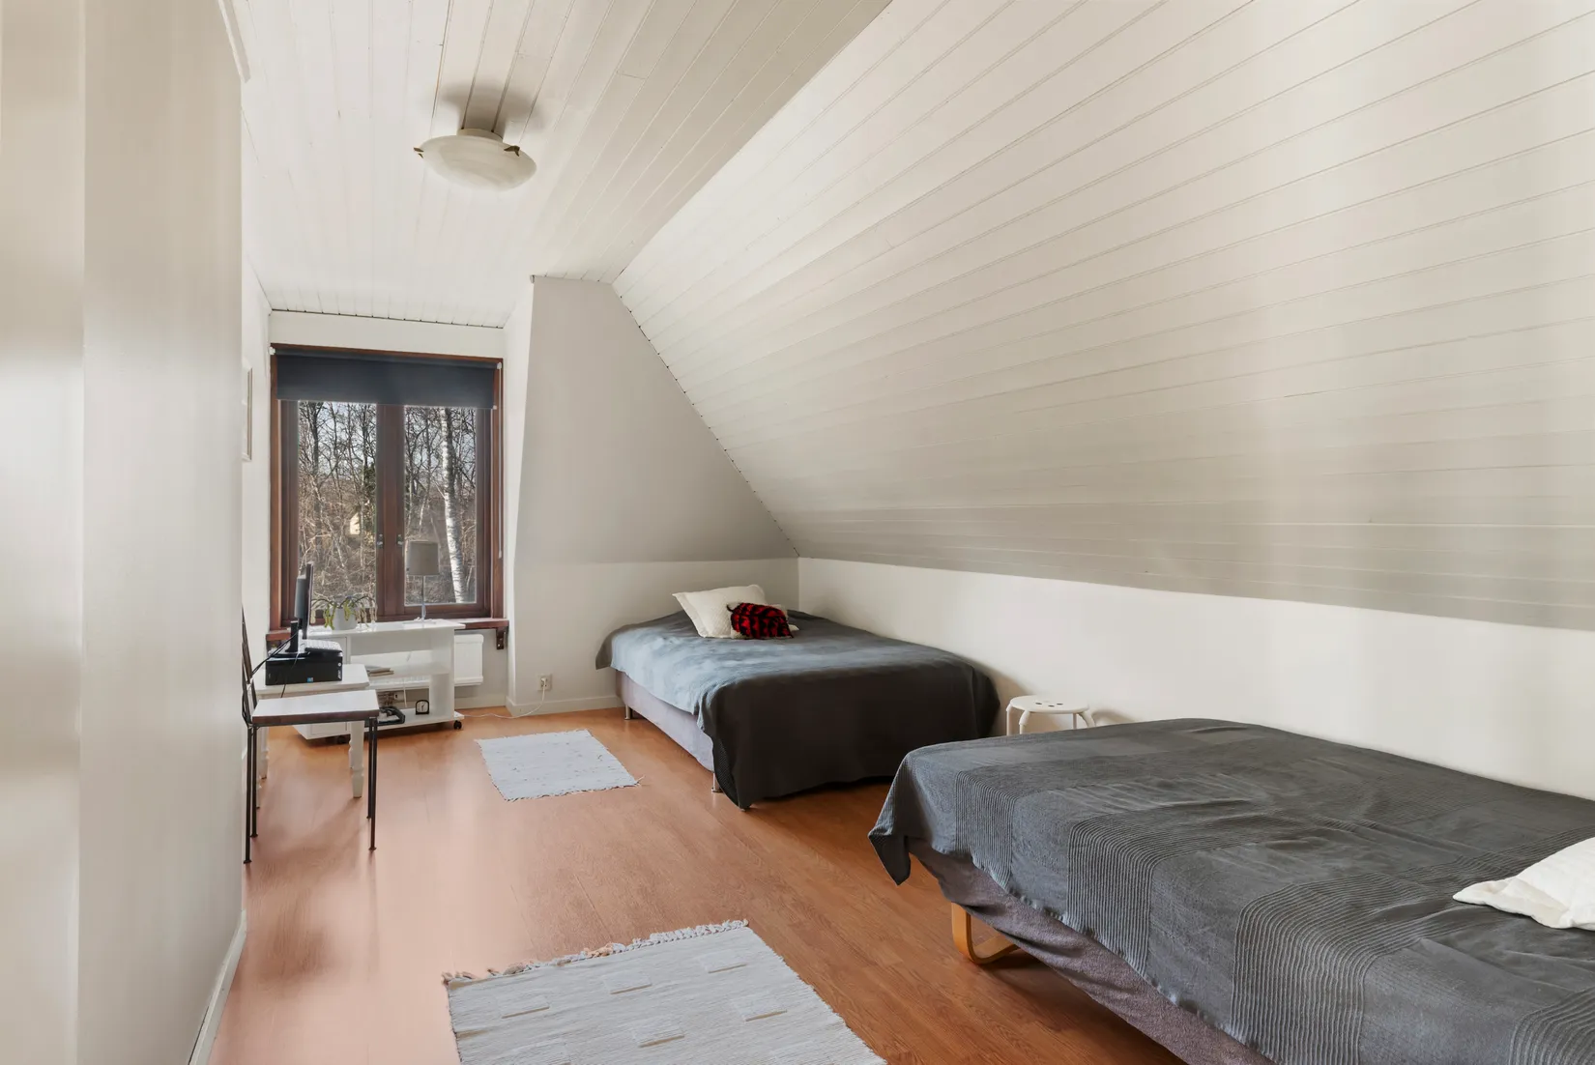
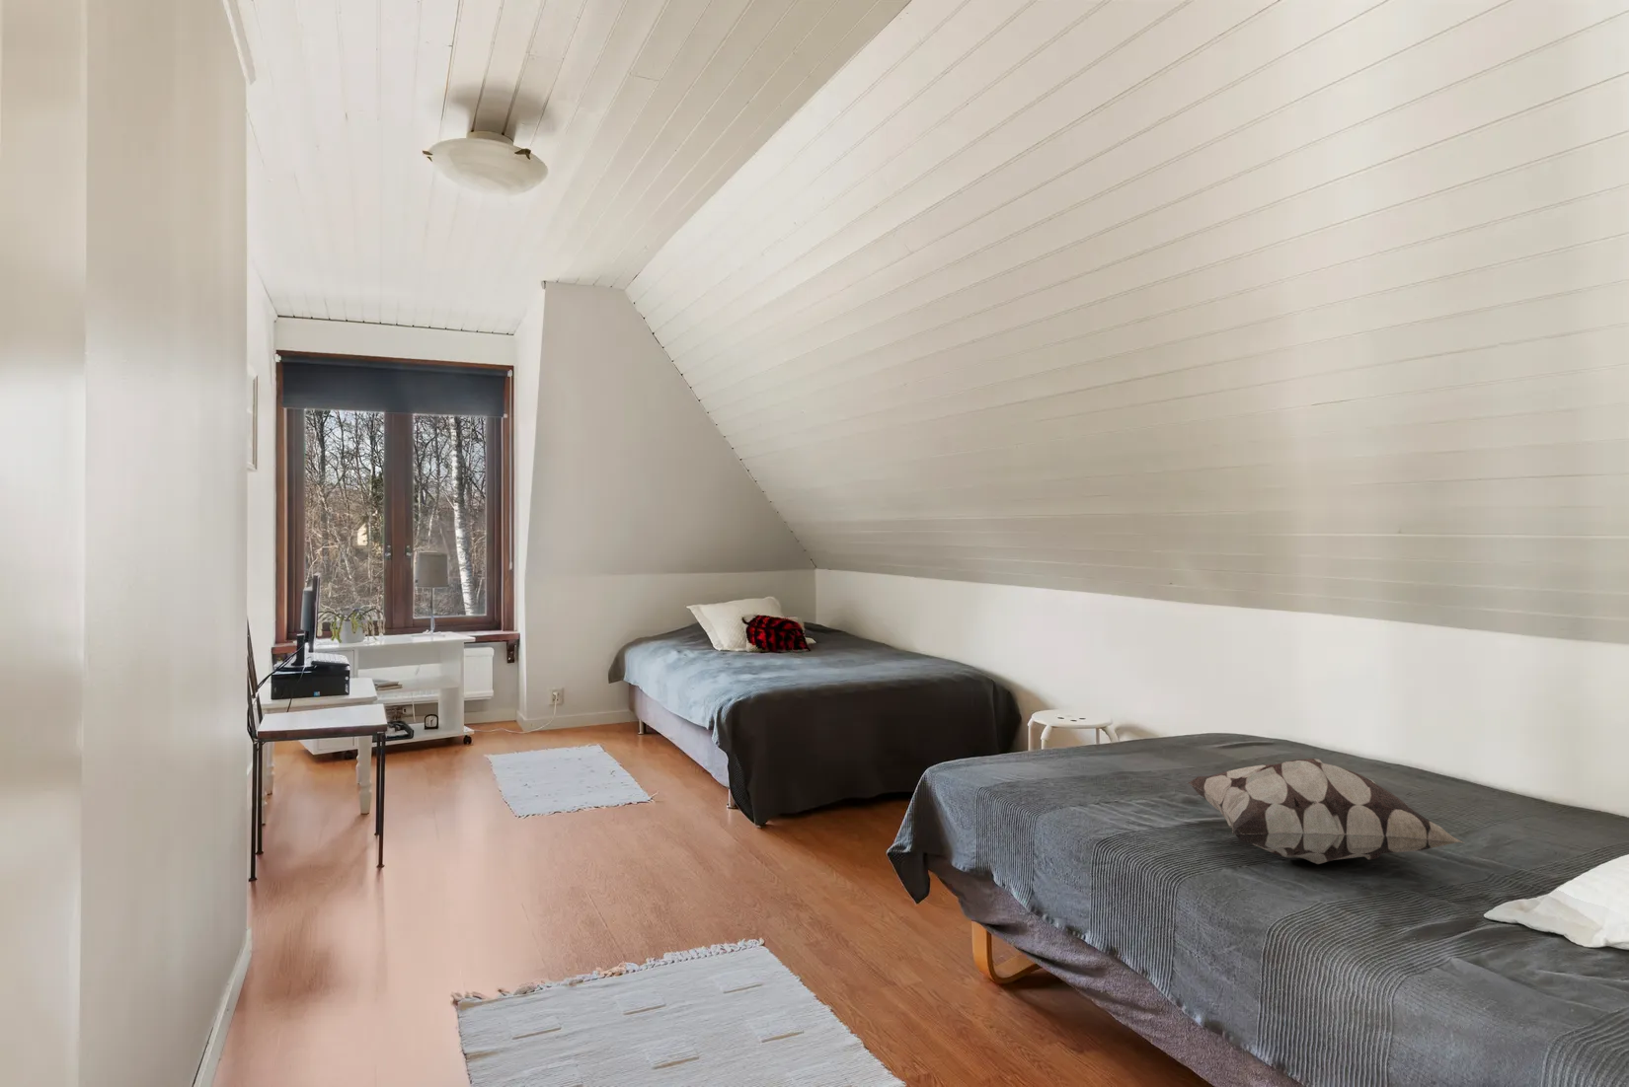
+ decorative pillow (1311, 808)
